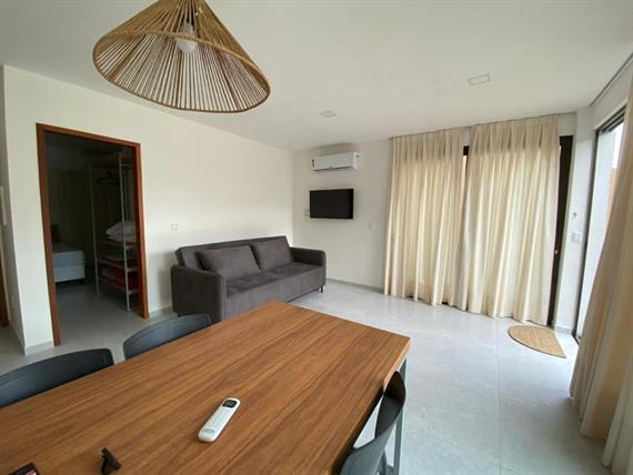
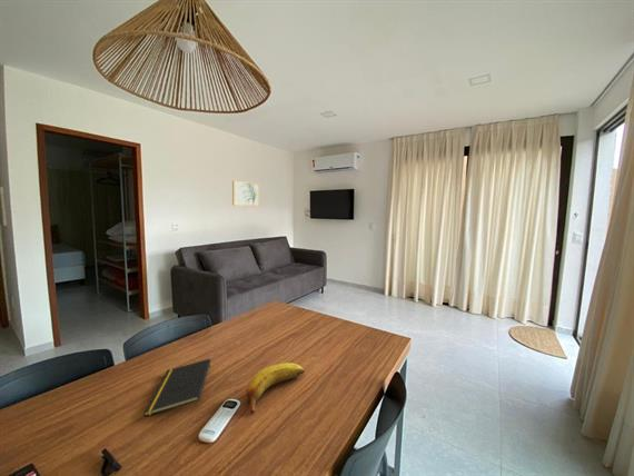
+ wall art (246, 194)
+ fruit (277, 381)
+ notepad (181, 384)
